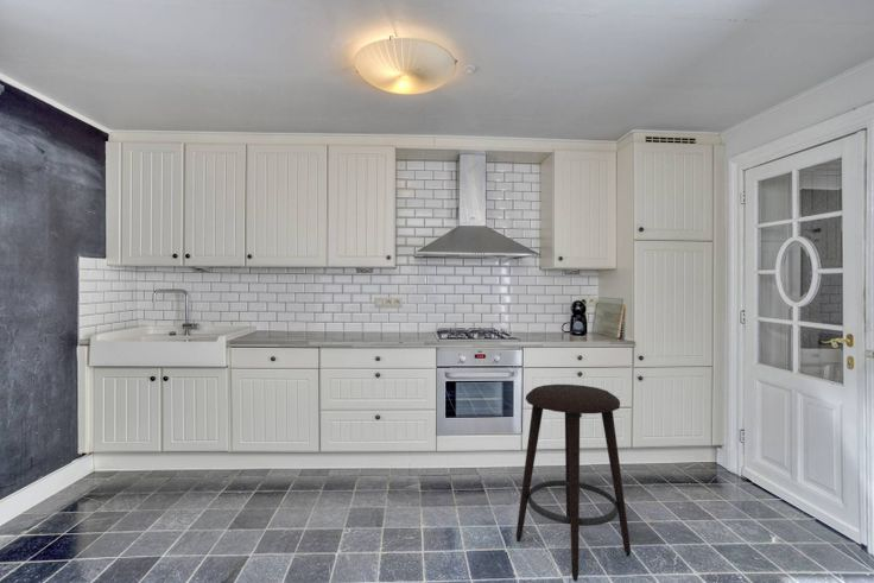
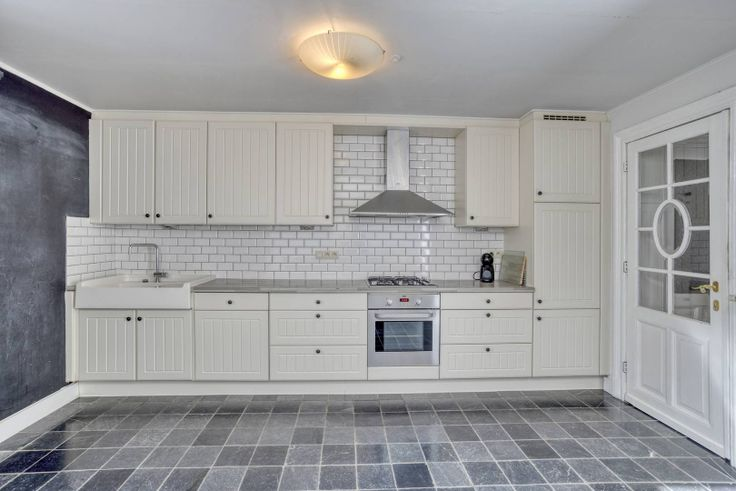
- stool (571, 469)
